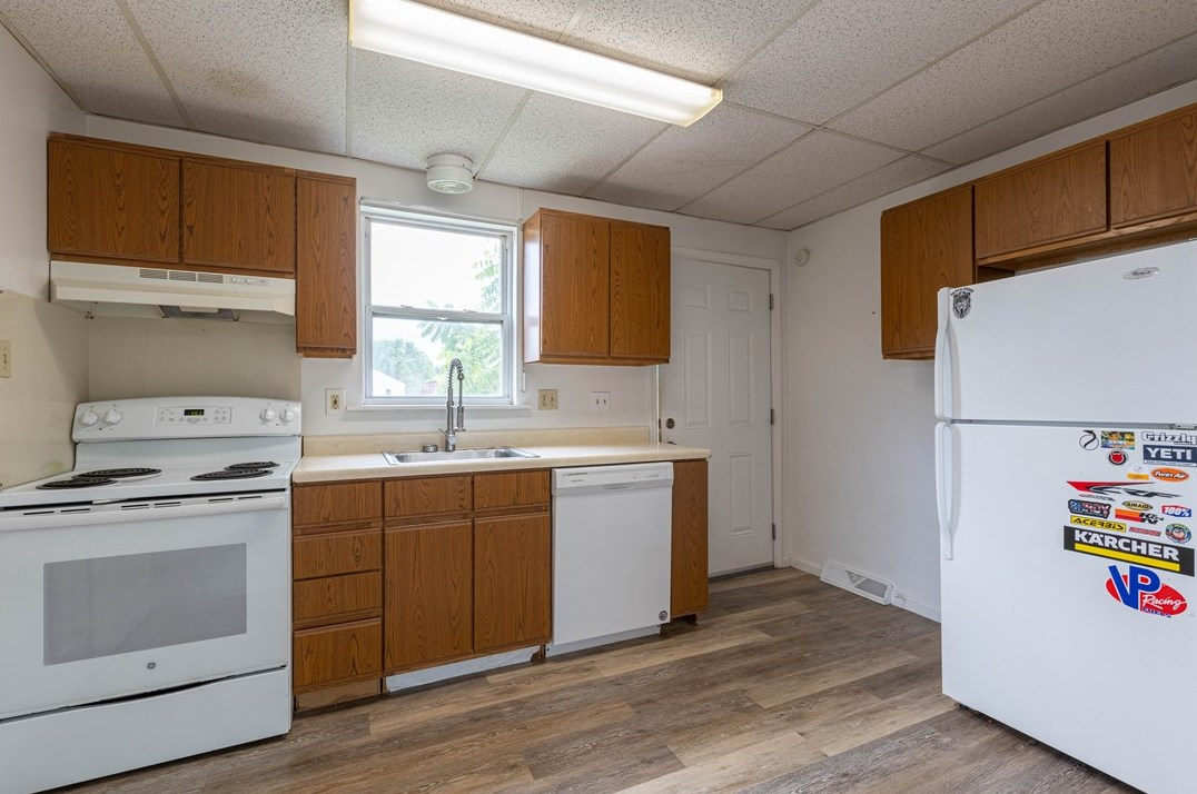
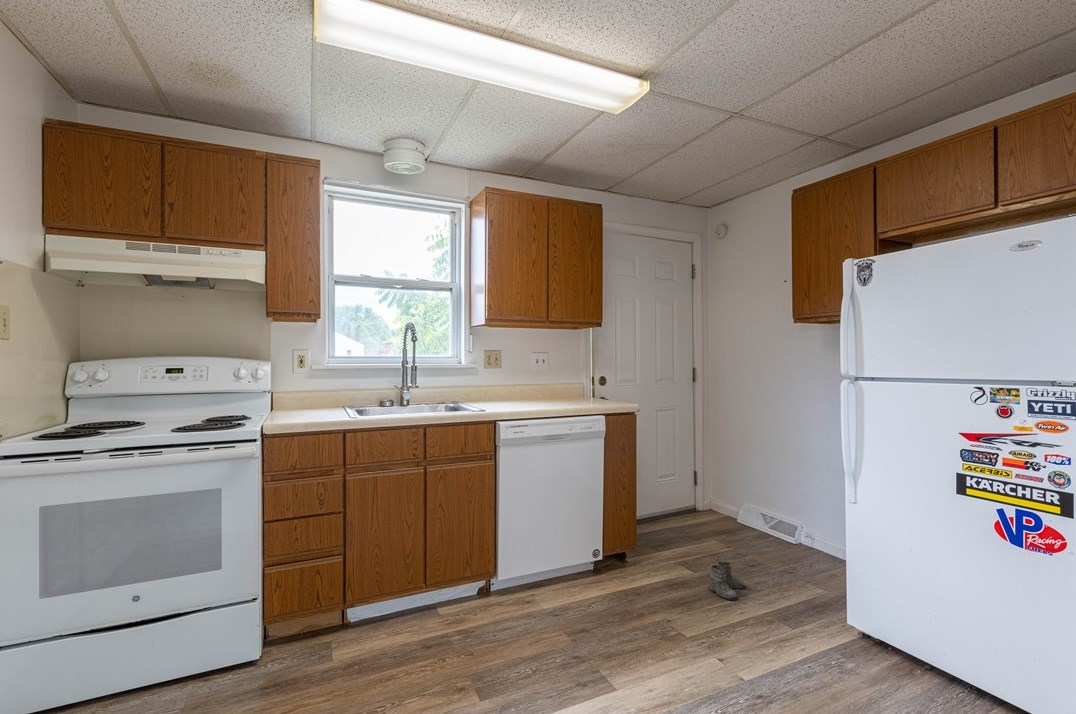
+ boots (726, 578)
